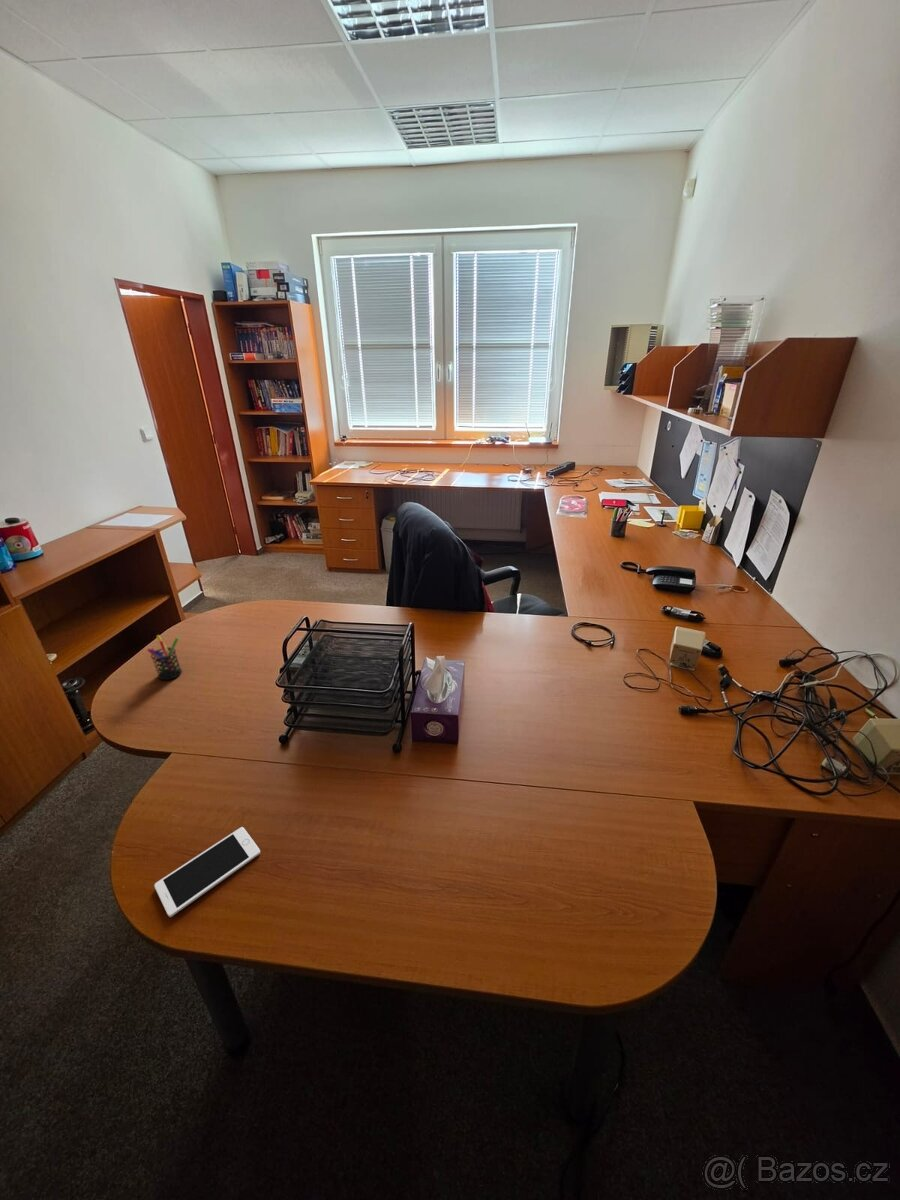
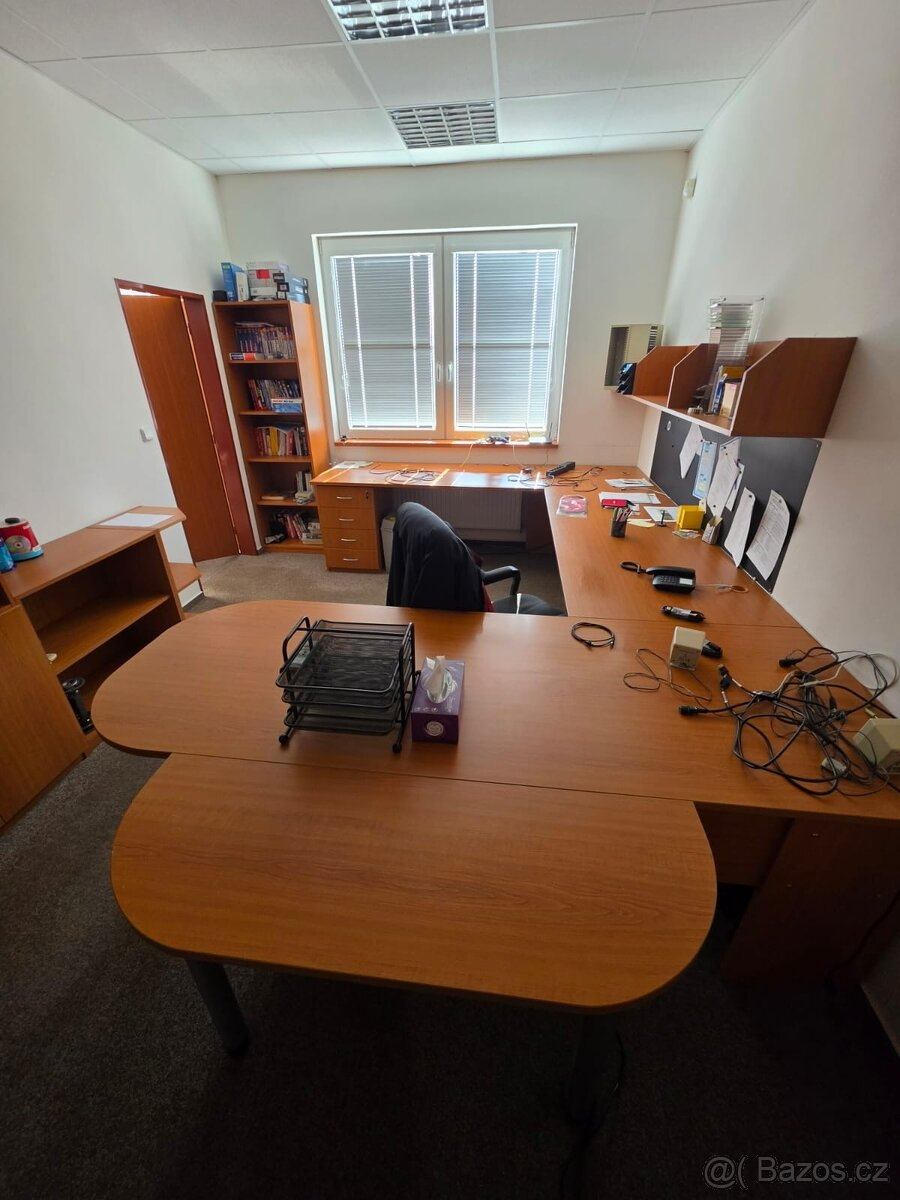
- pen holder (167, 655)
- cell phone (209, 868)
